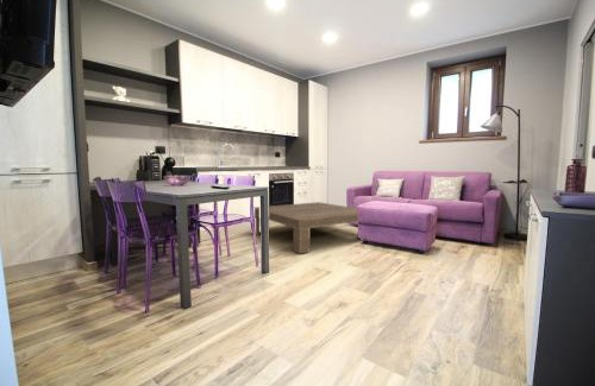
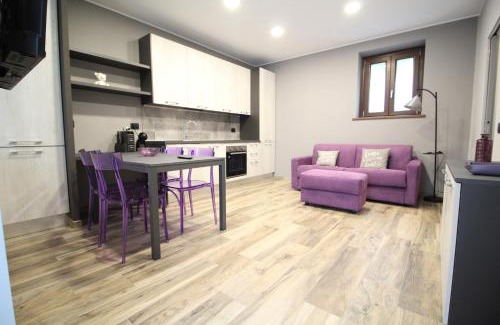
- coffee table (311, 222)
